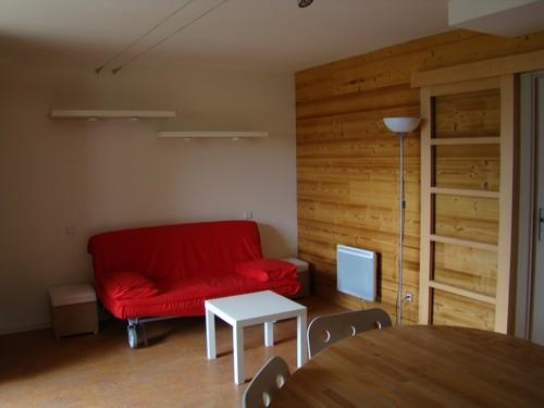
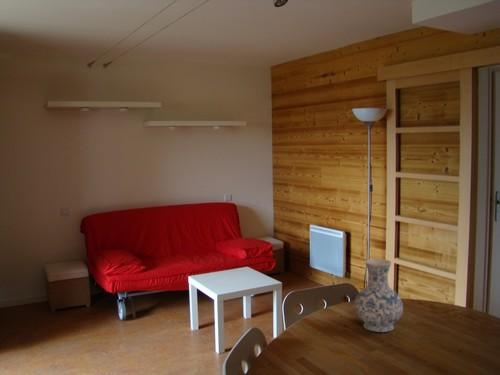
+ vase (378, 294)
